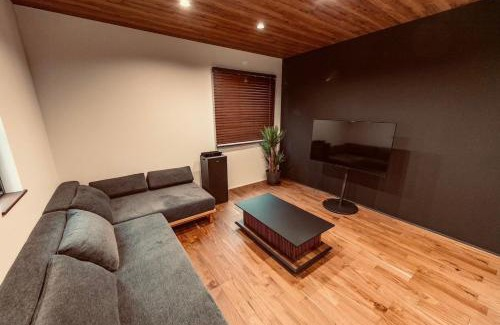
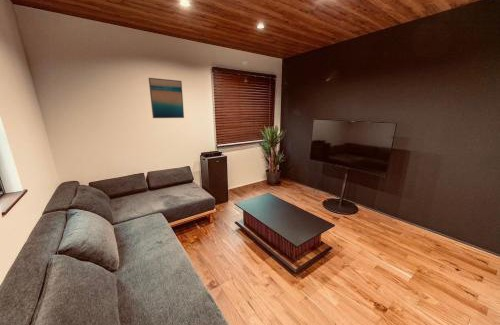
+ wall art (167, 99)
